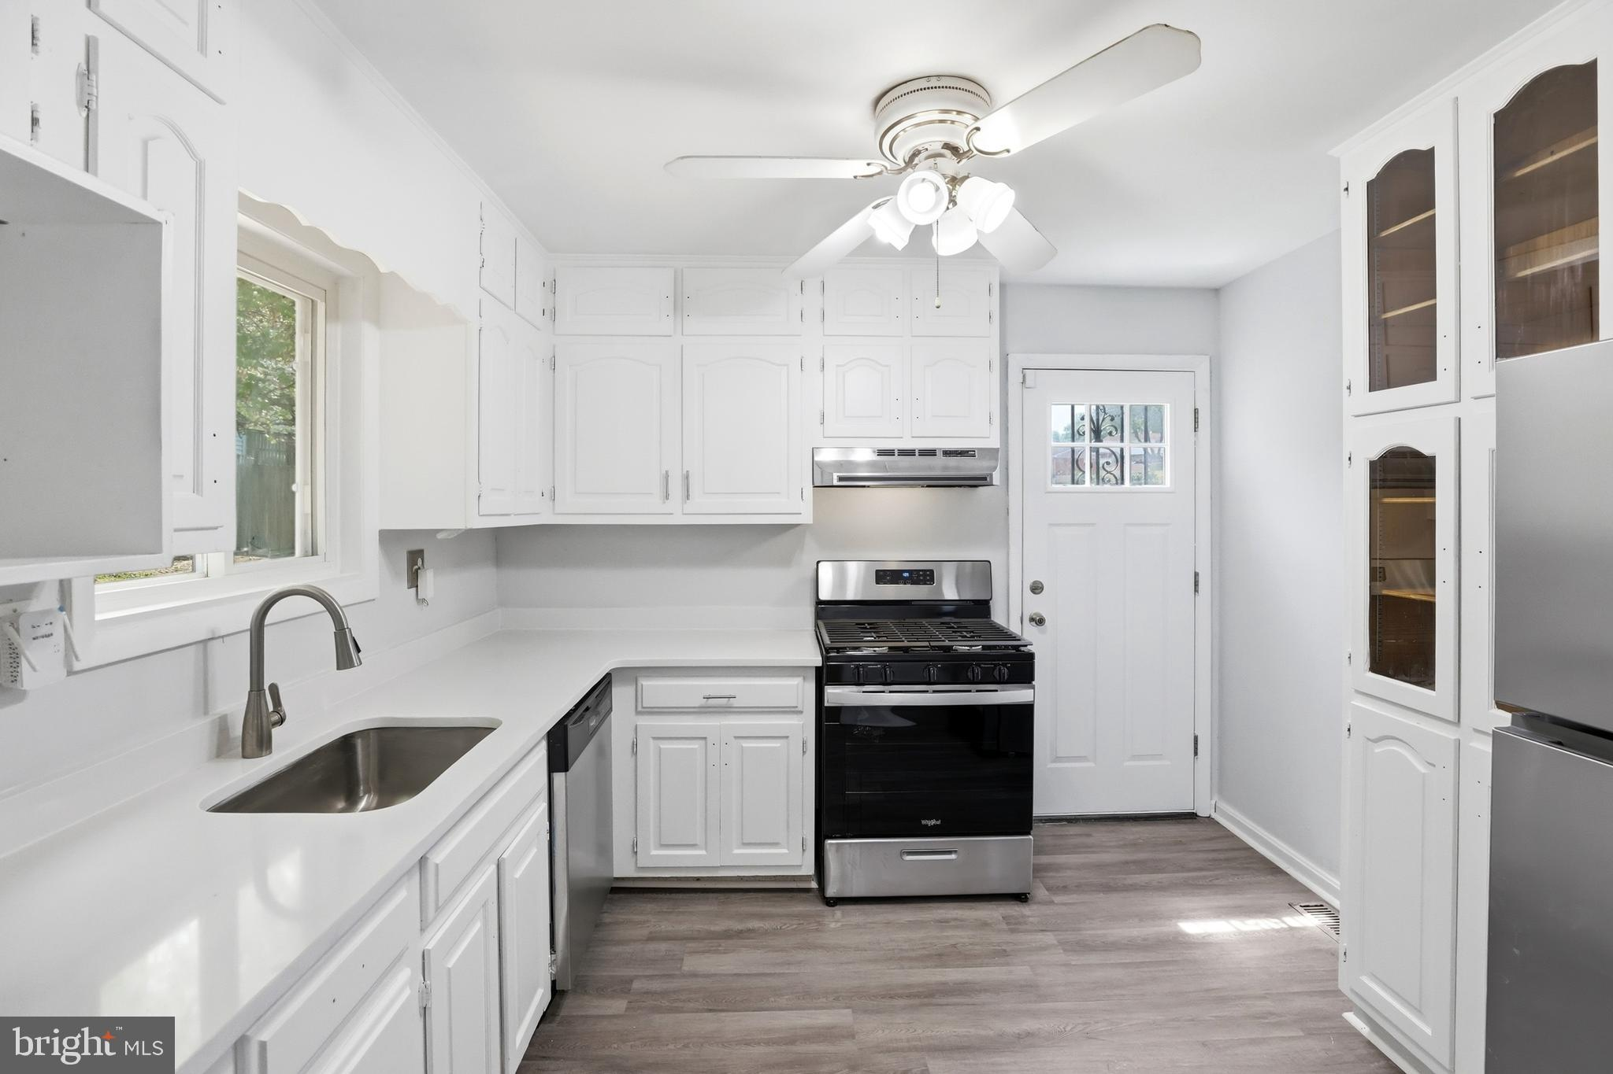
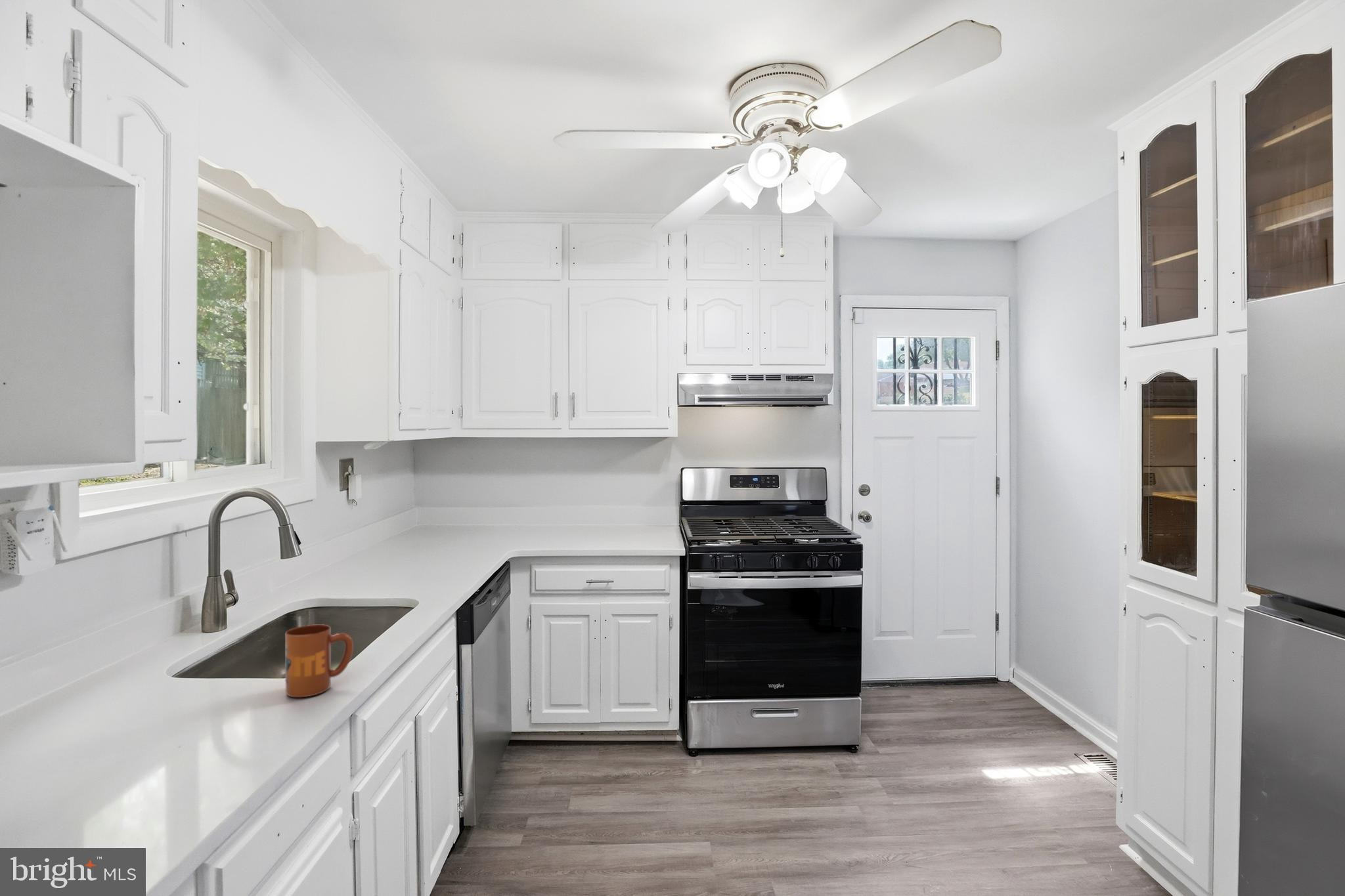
+ mug (320, 658)
